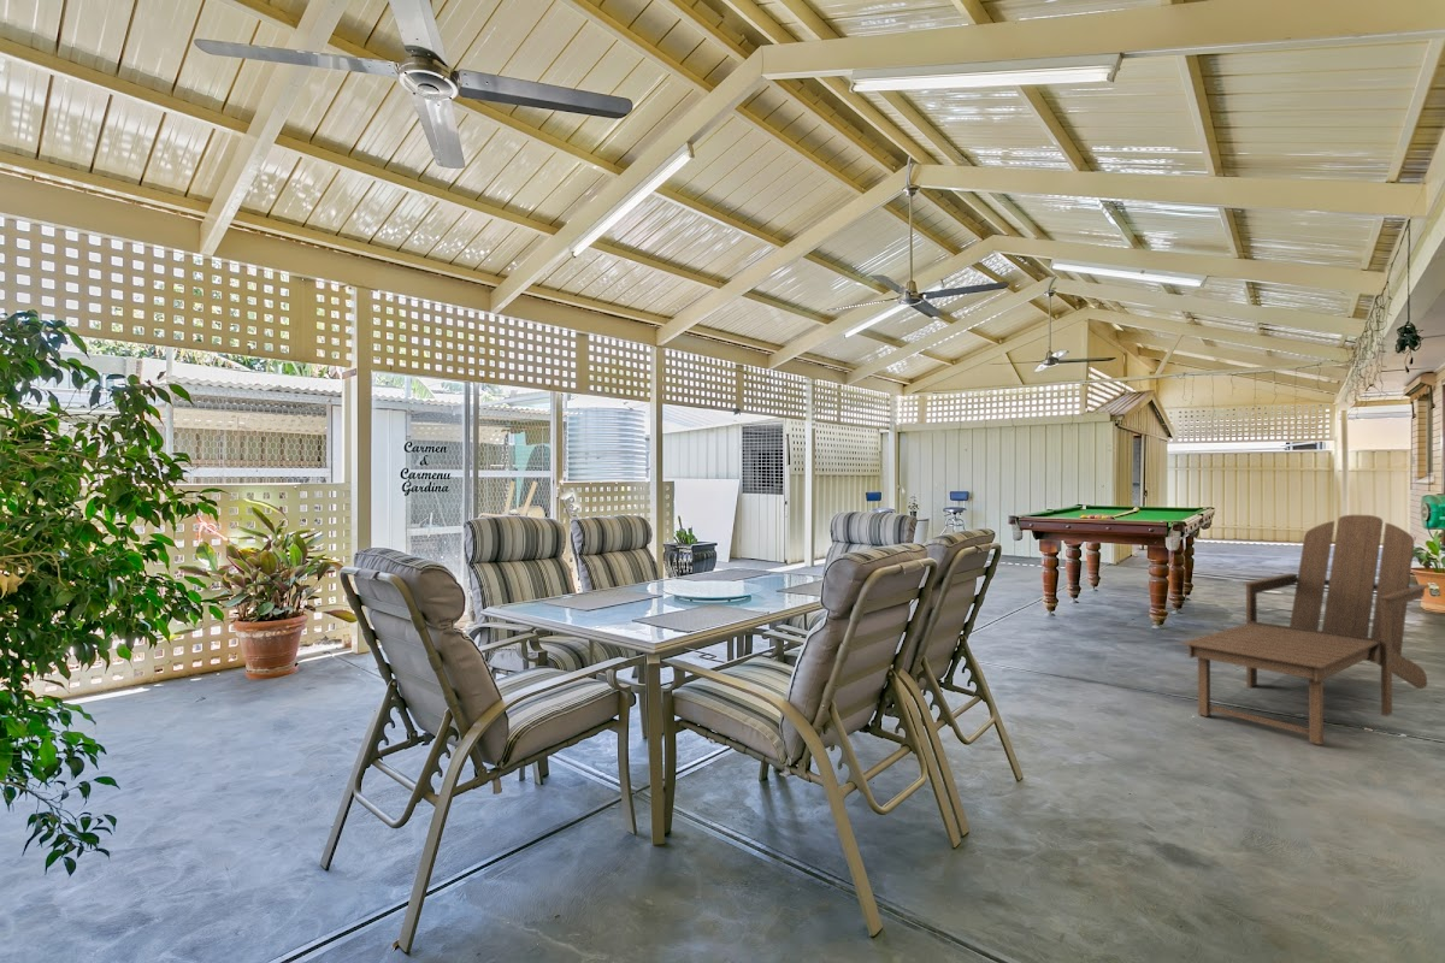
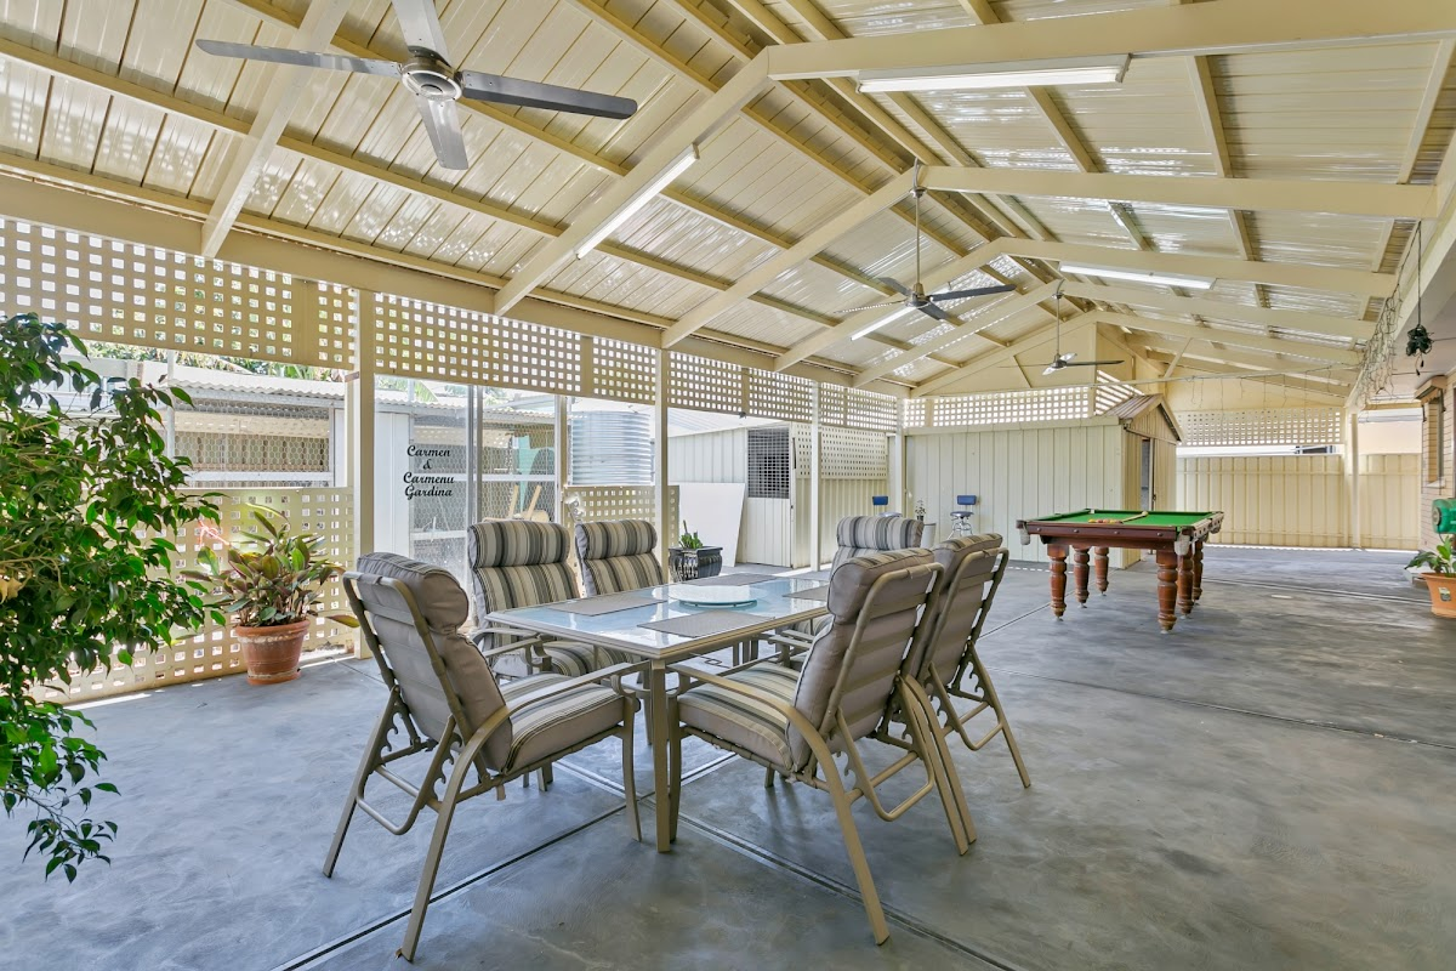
- lounge chair (1313, 609)
